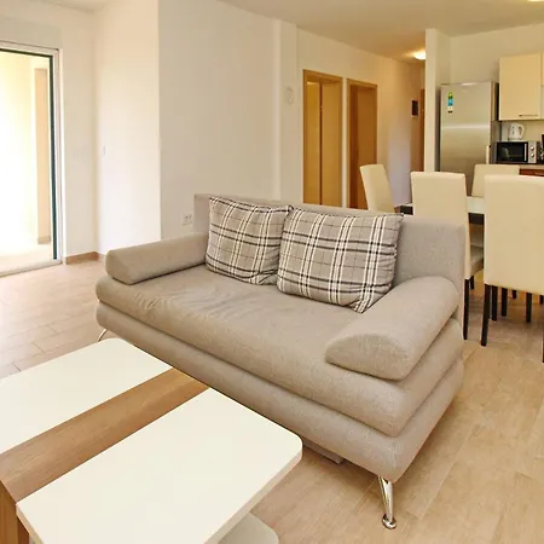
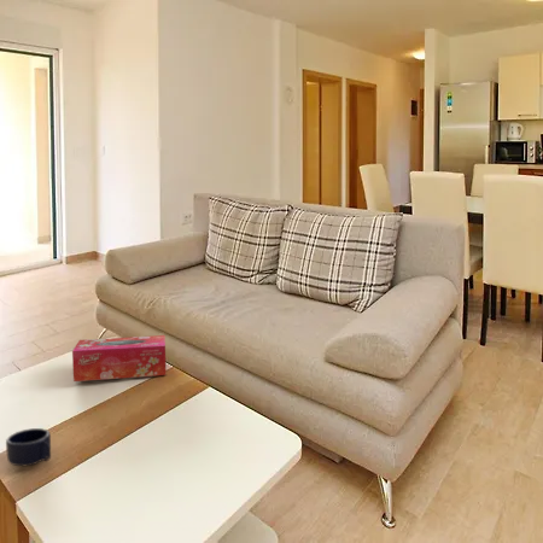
+ tissue box (122, 356)
+ mug (31, 449)
